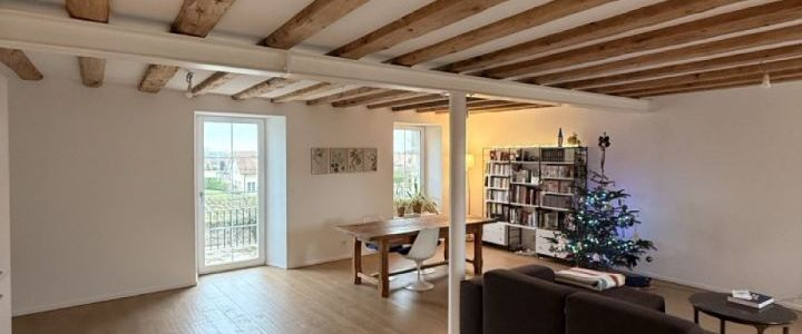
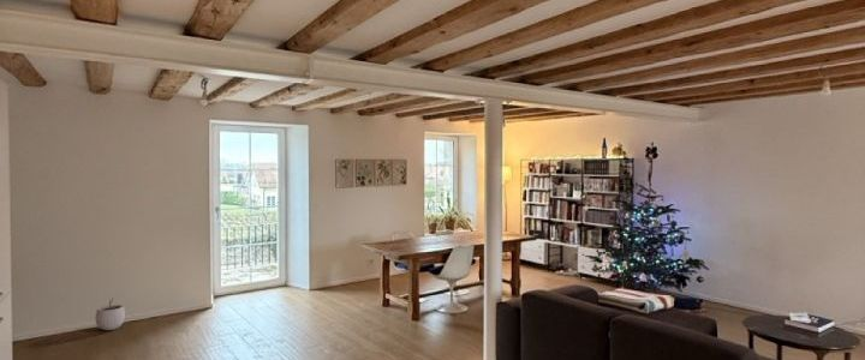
+ plant pot (109, 313)
